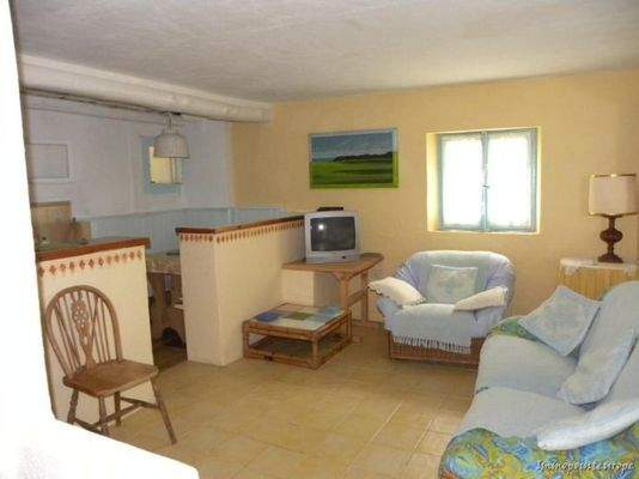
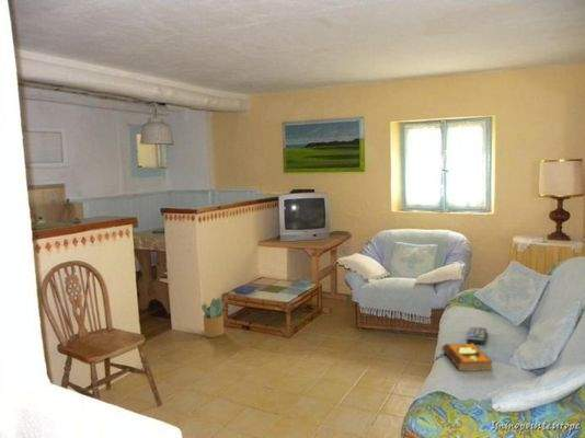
+ hardback book (466, 356)
+ potted plant (211, 318)
+ remote control (477, 334)
